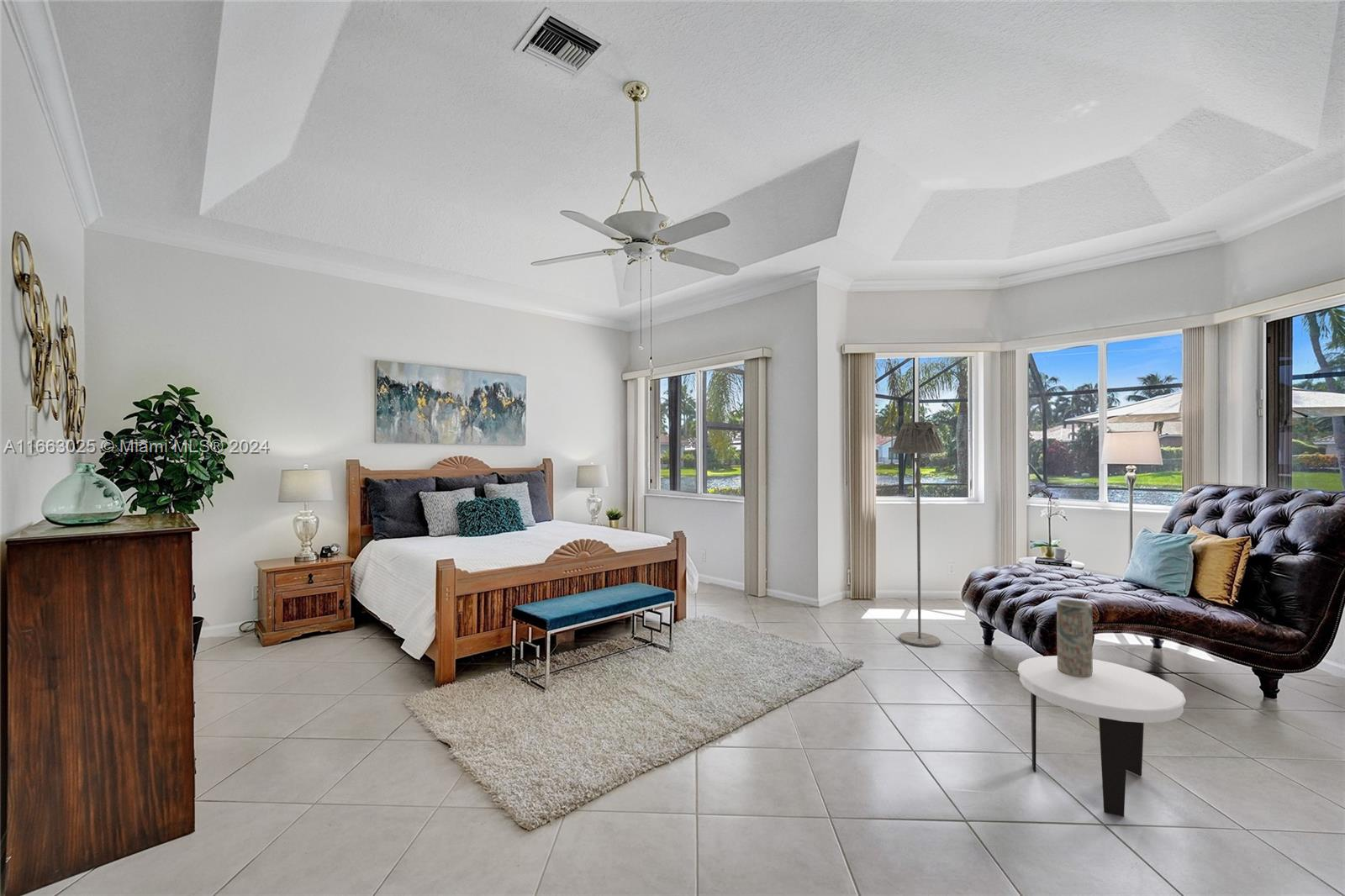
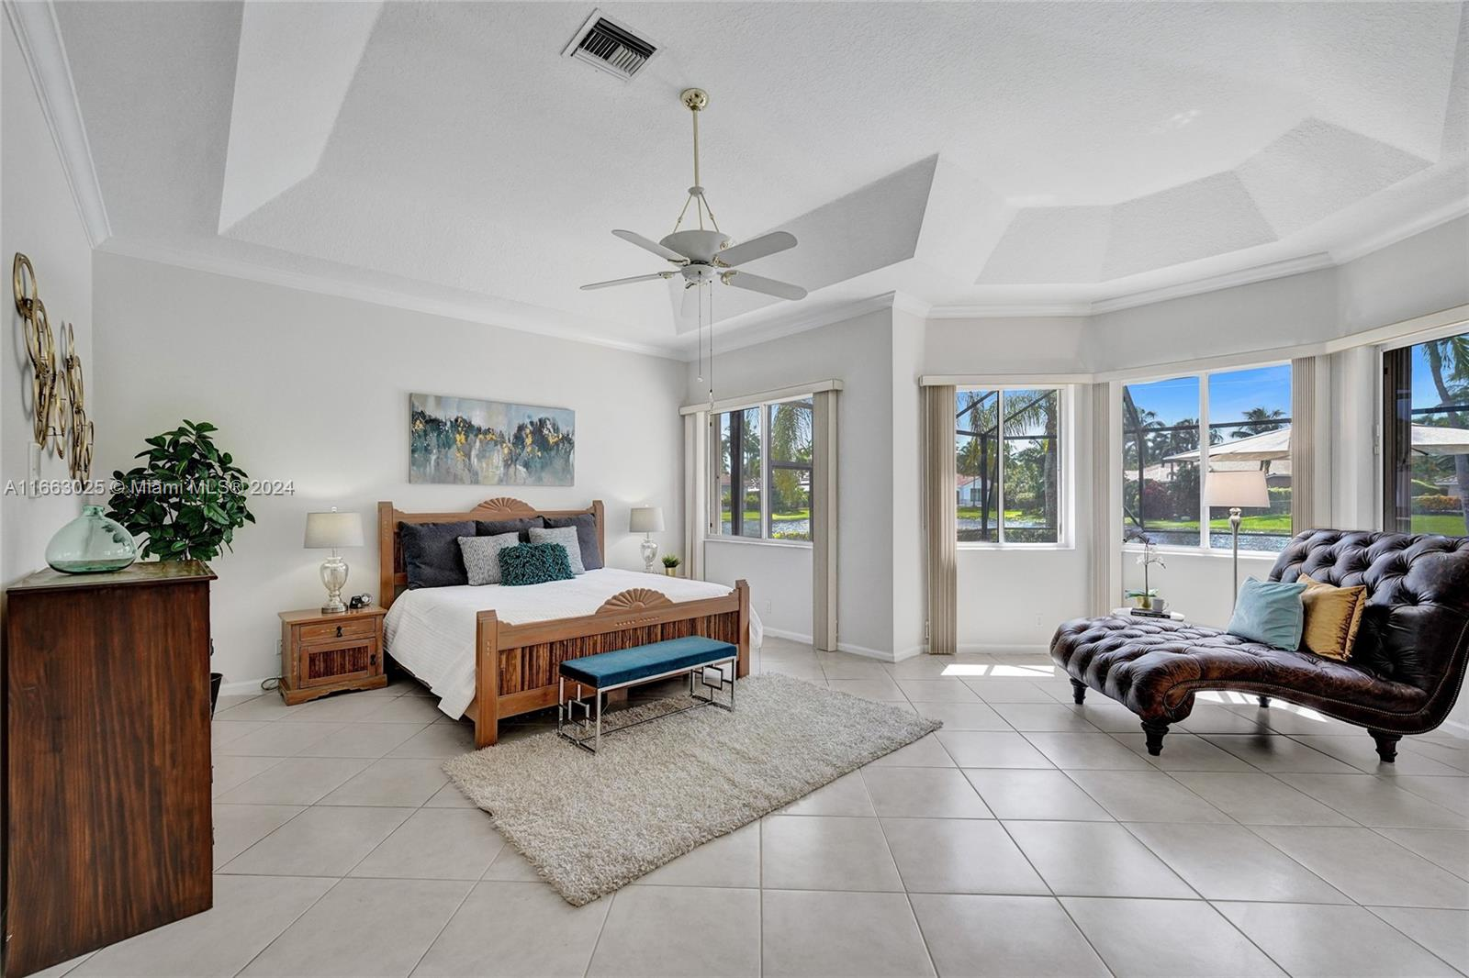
- side table (1100, 730)
- floor lamp (918, 531)
- vase (1074, 636)
